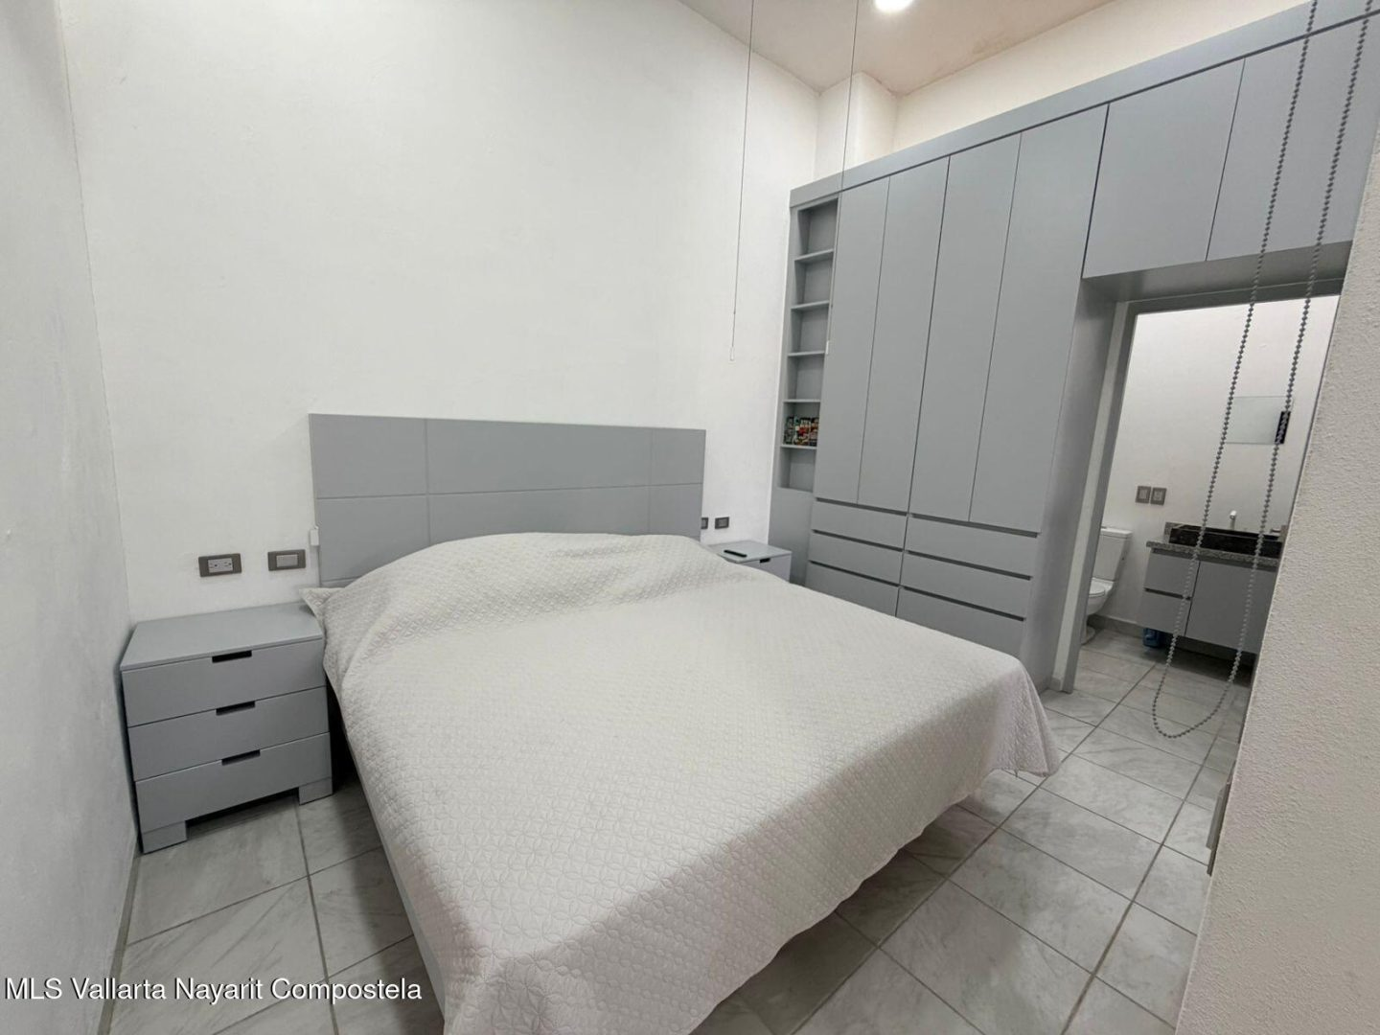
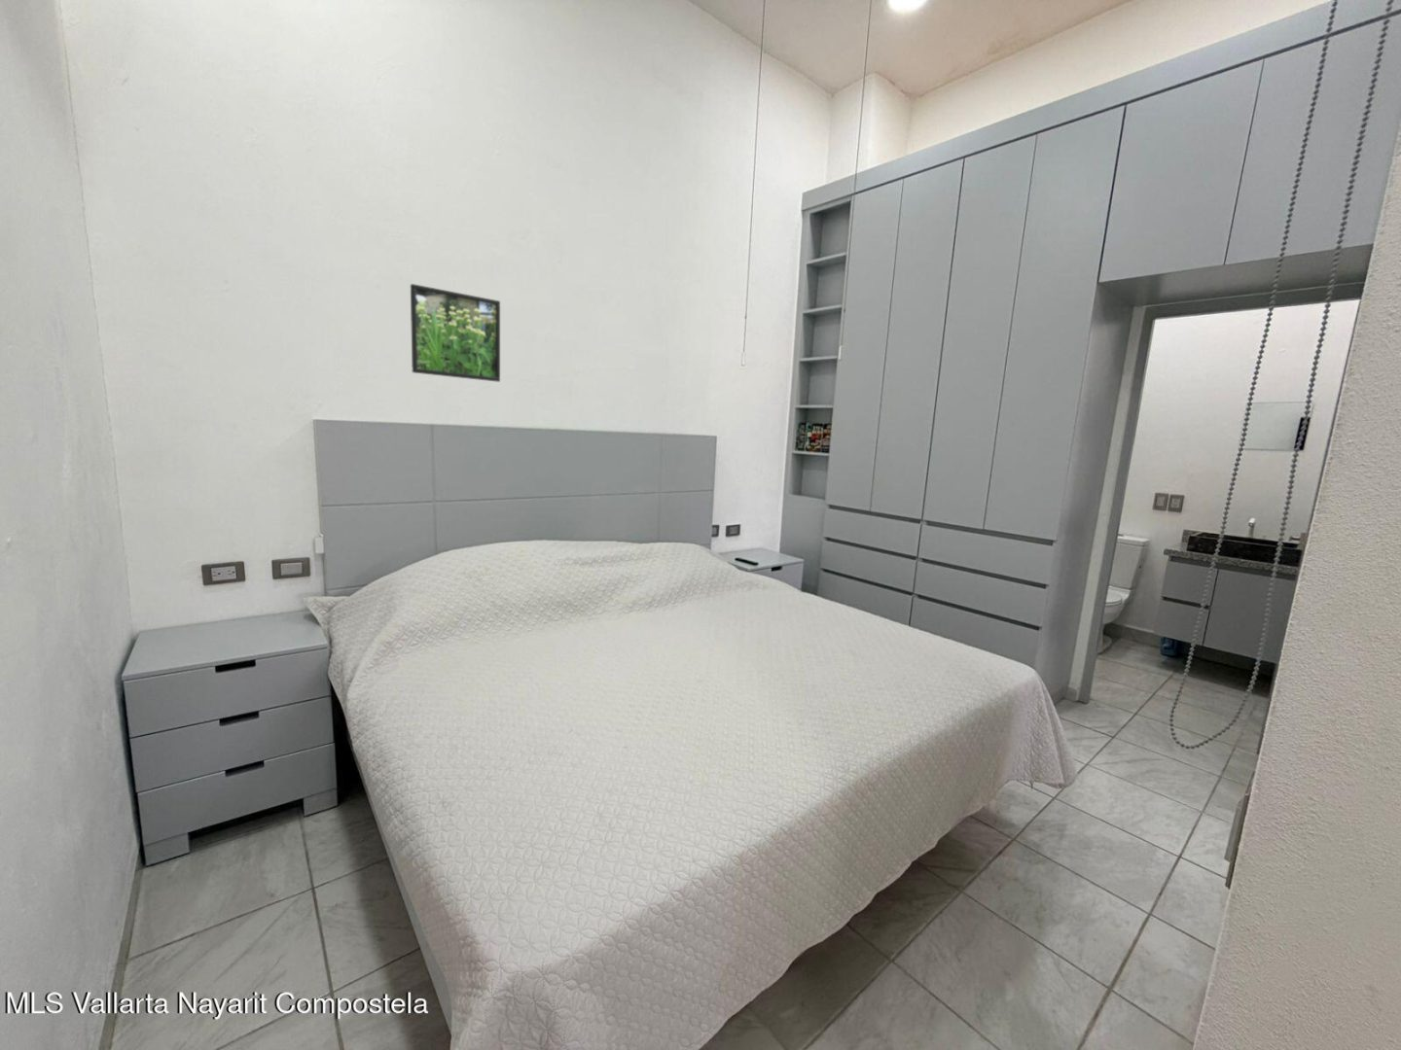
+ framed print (458, 335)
